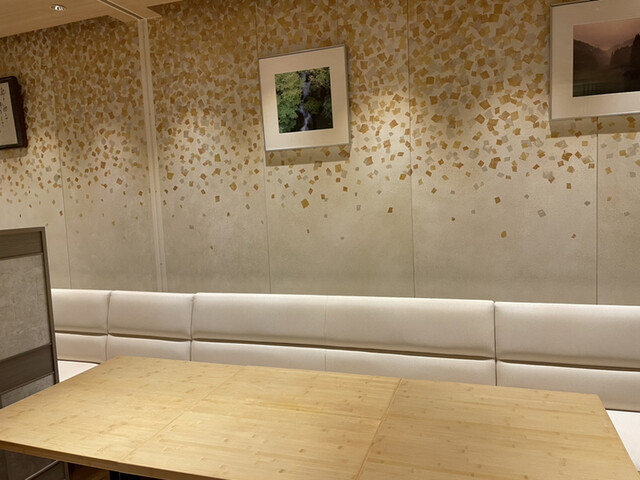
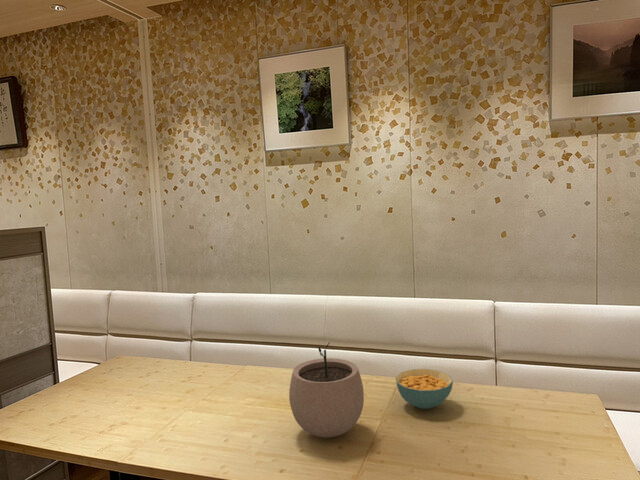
+ plant pot (326, 387)
+ cereal bowl (424, 392)
